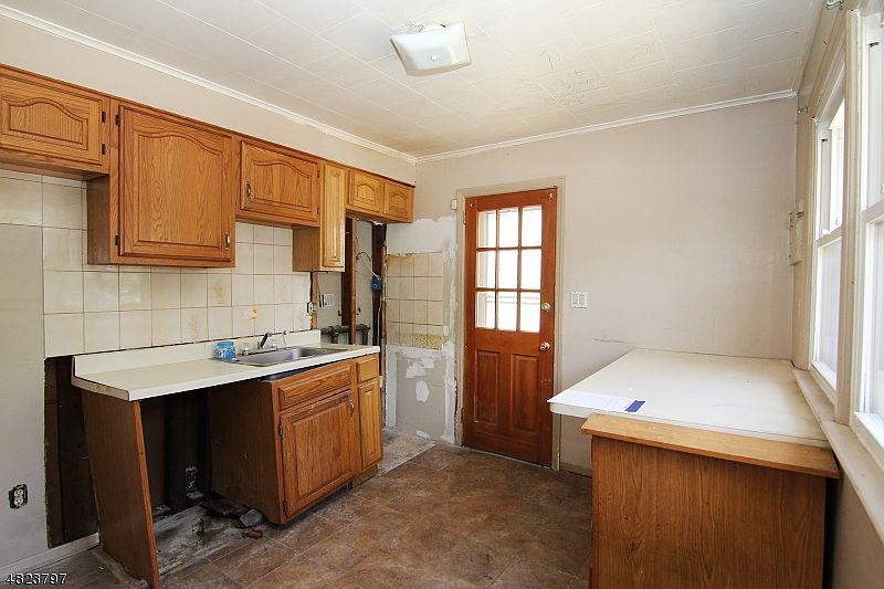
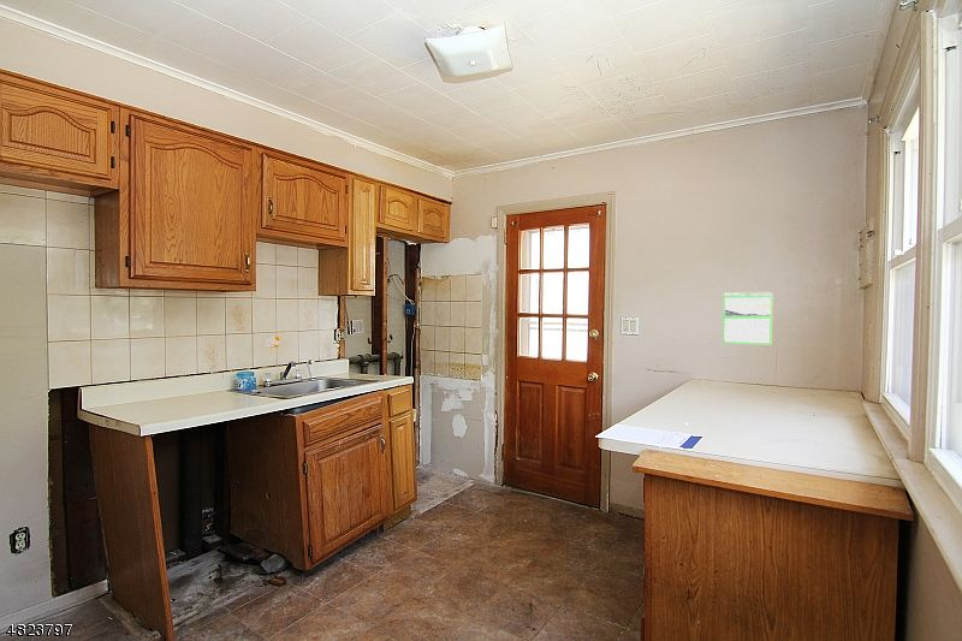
+ calendar (747, 317)
